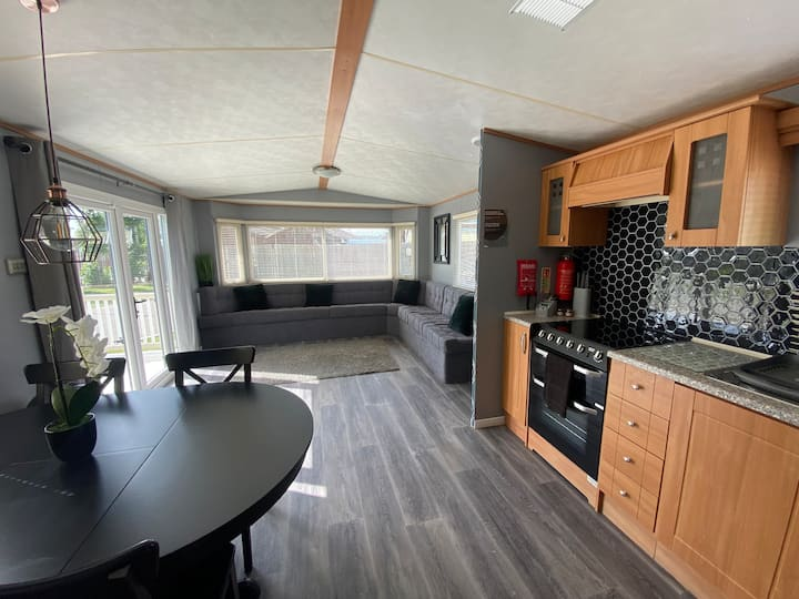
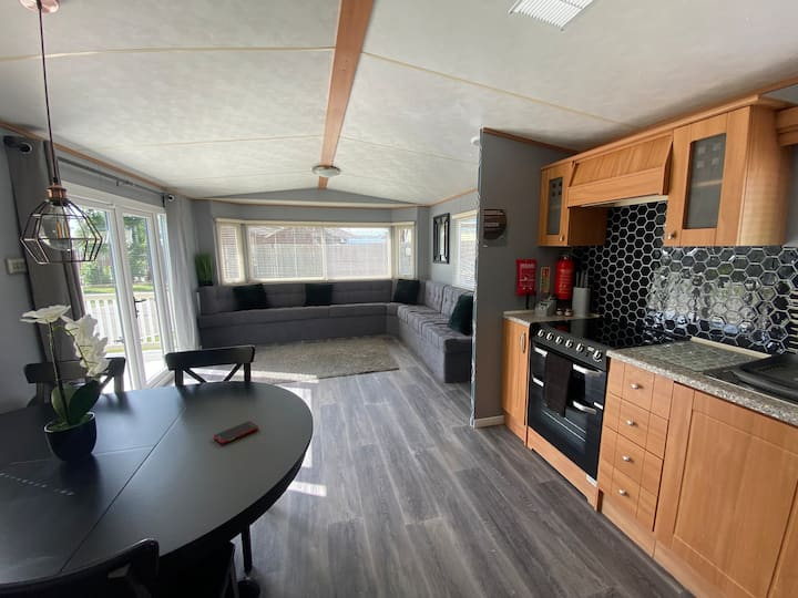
+ cell phone (236, 432)
